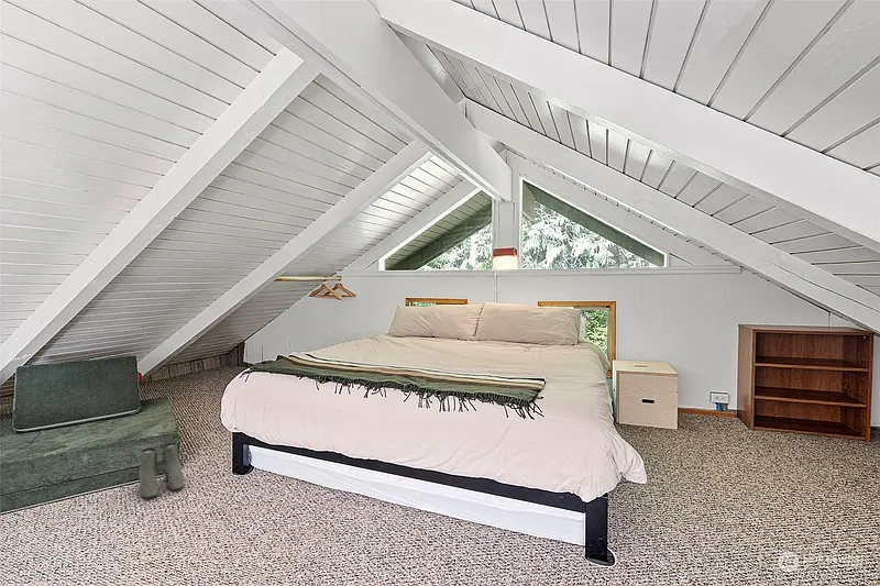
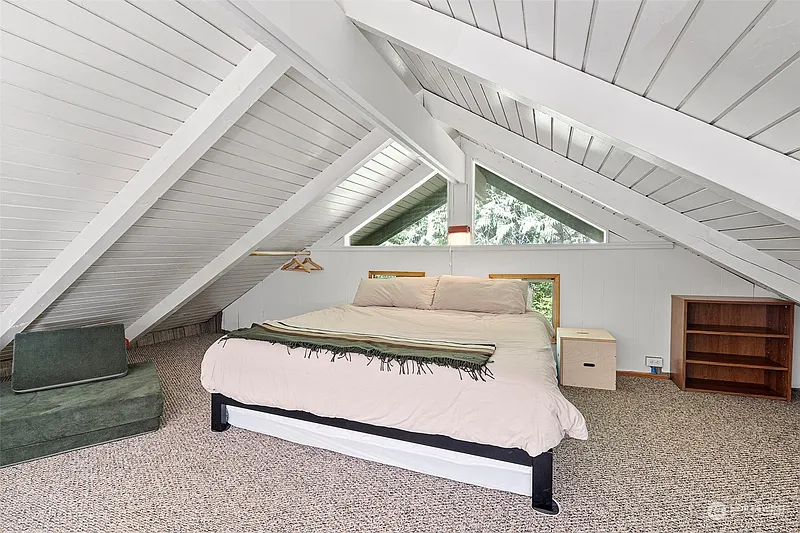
- boots (163, 465)
